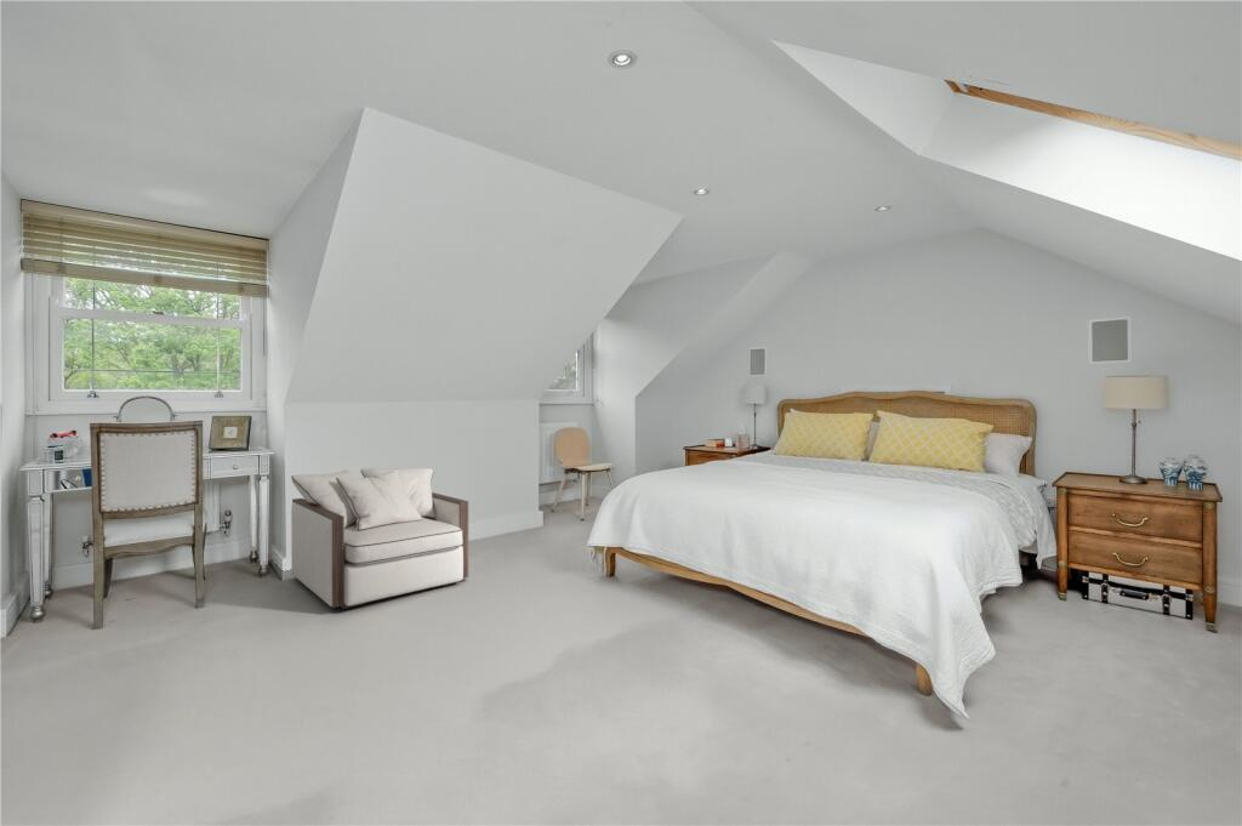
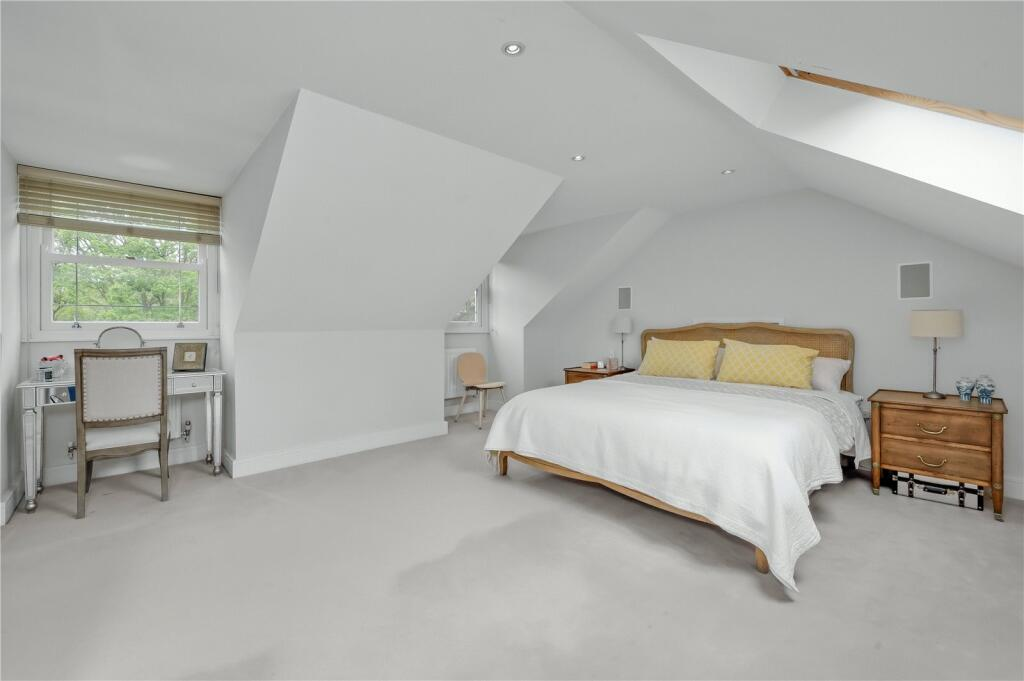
- armchair (380, 525)
